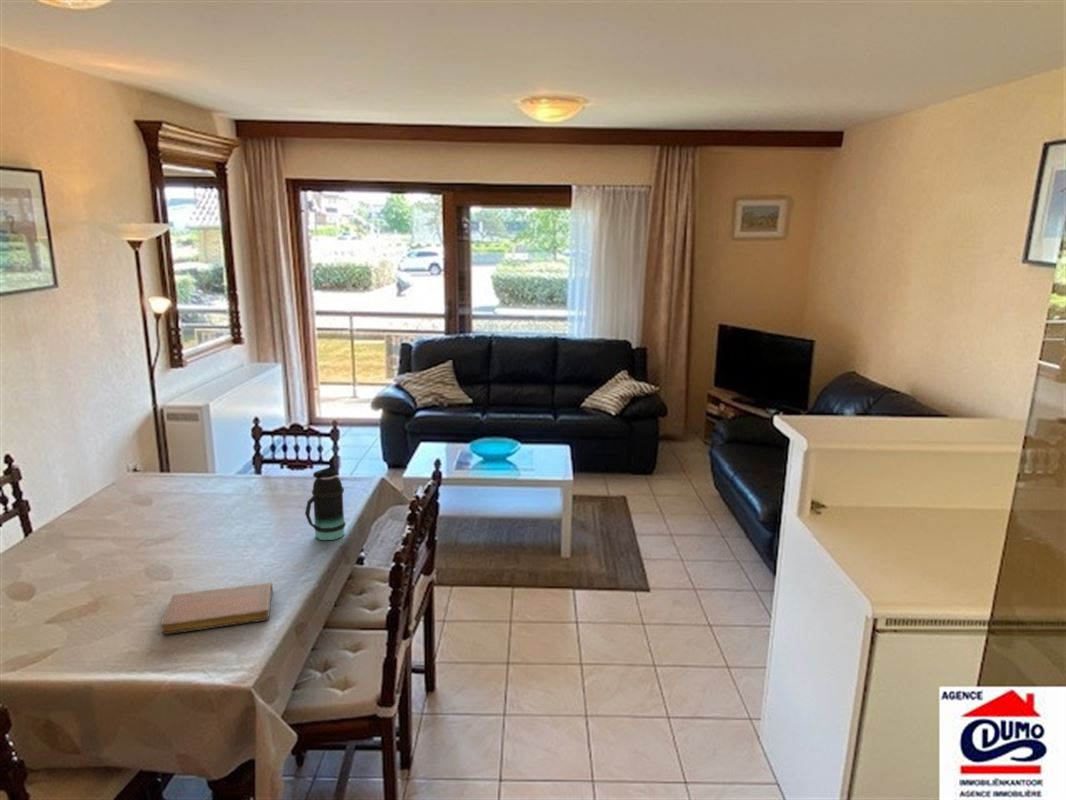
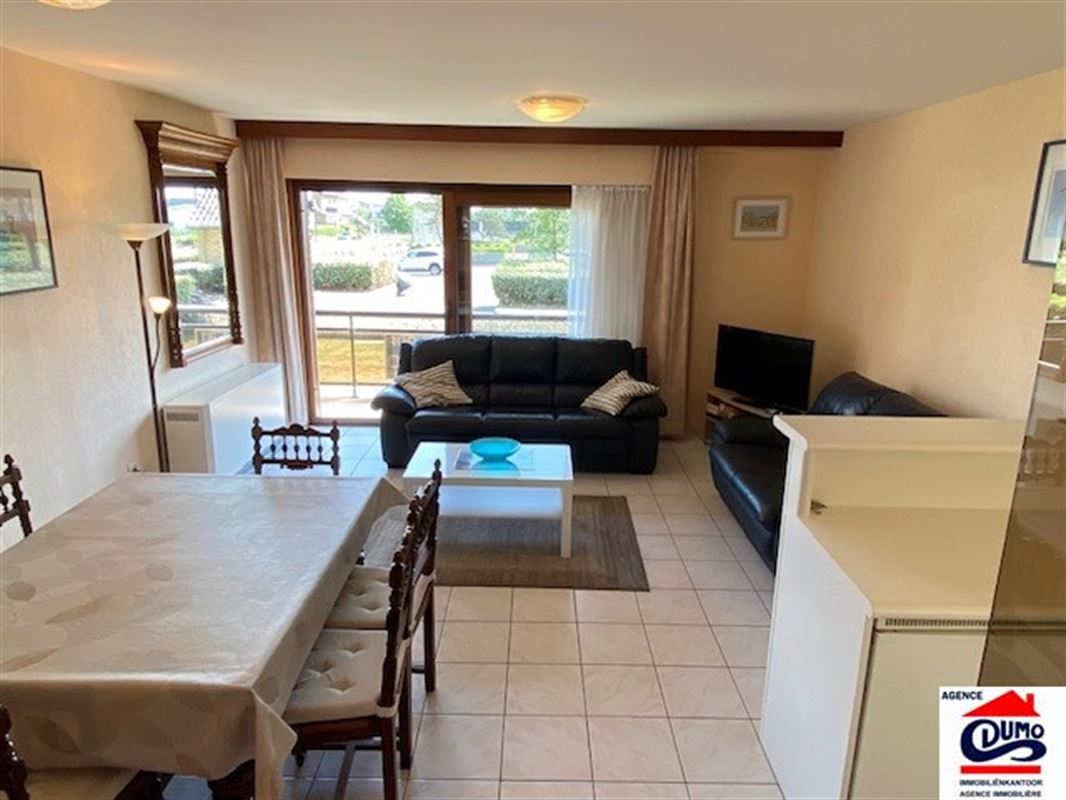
- bottle (323, 499)
- notebook (219, 606)
